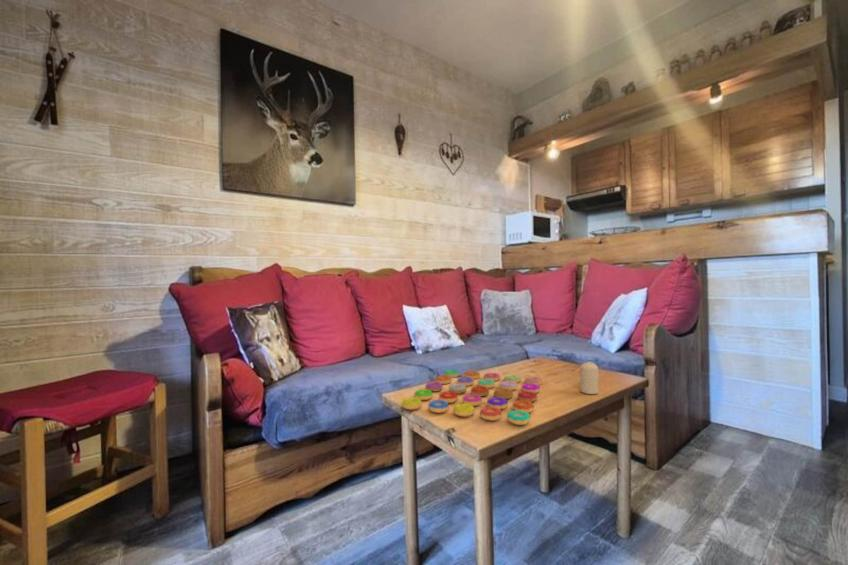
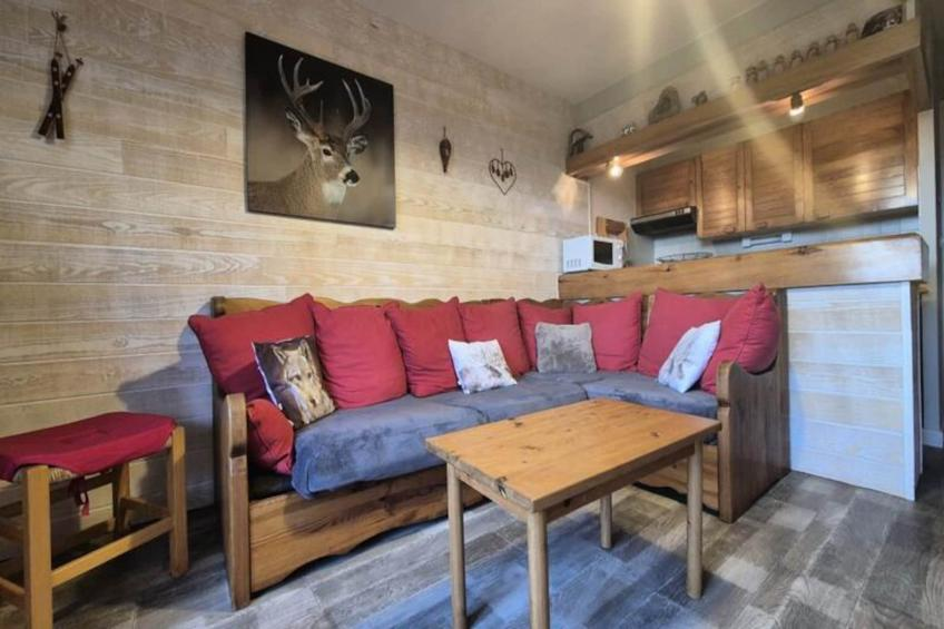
- board game (478, 391)
- candle (589, 377)
